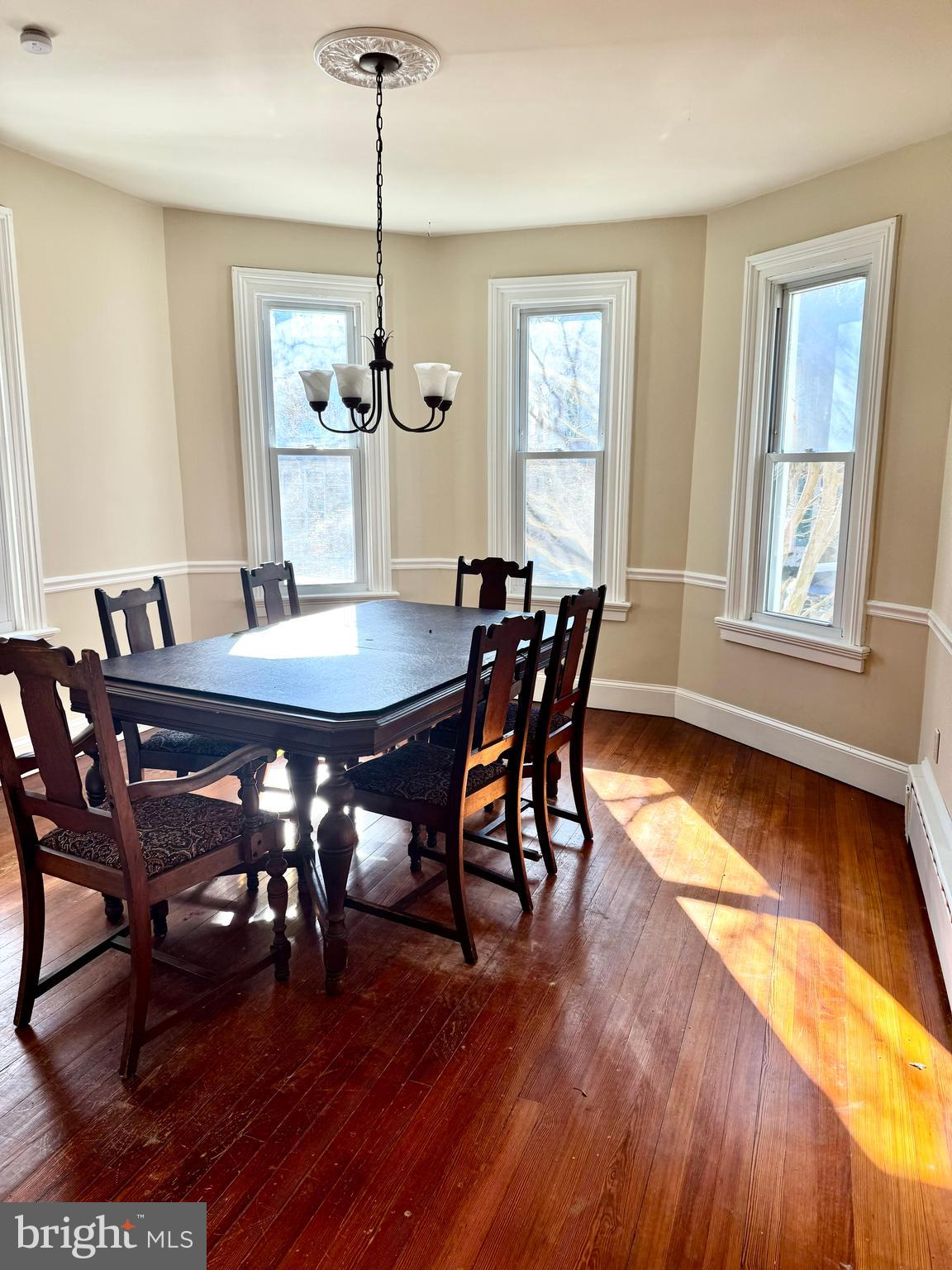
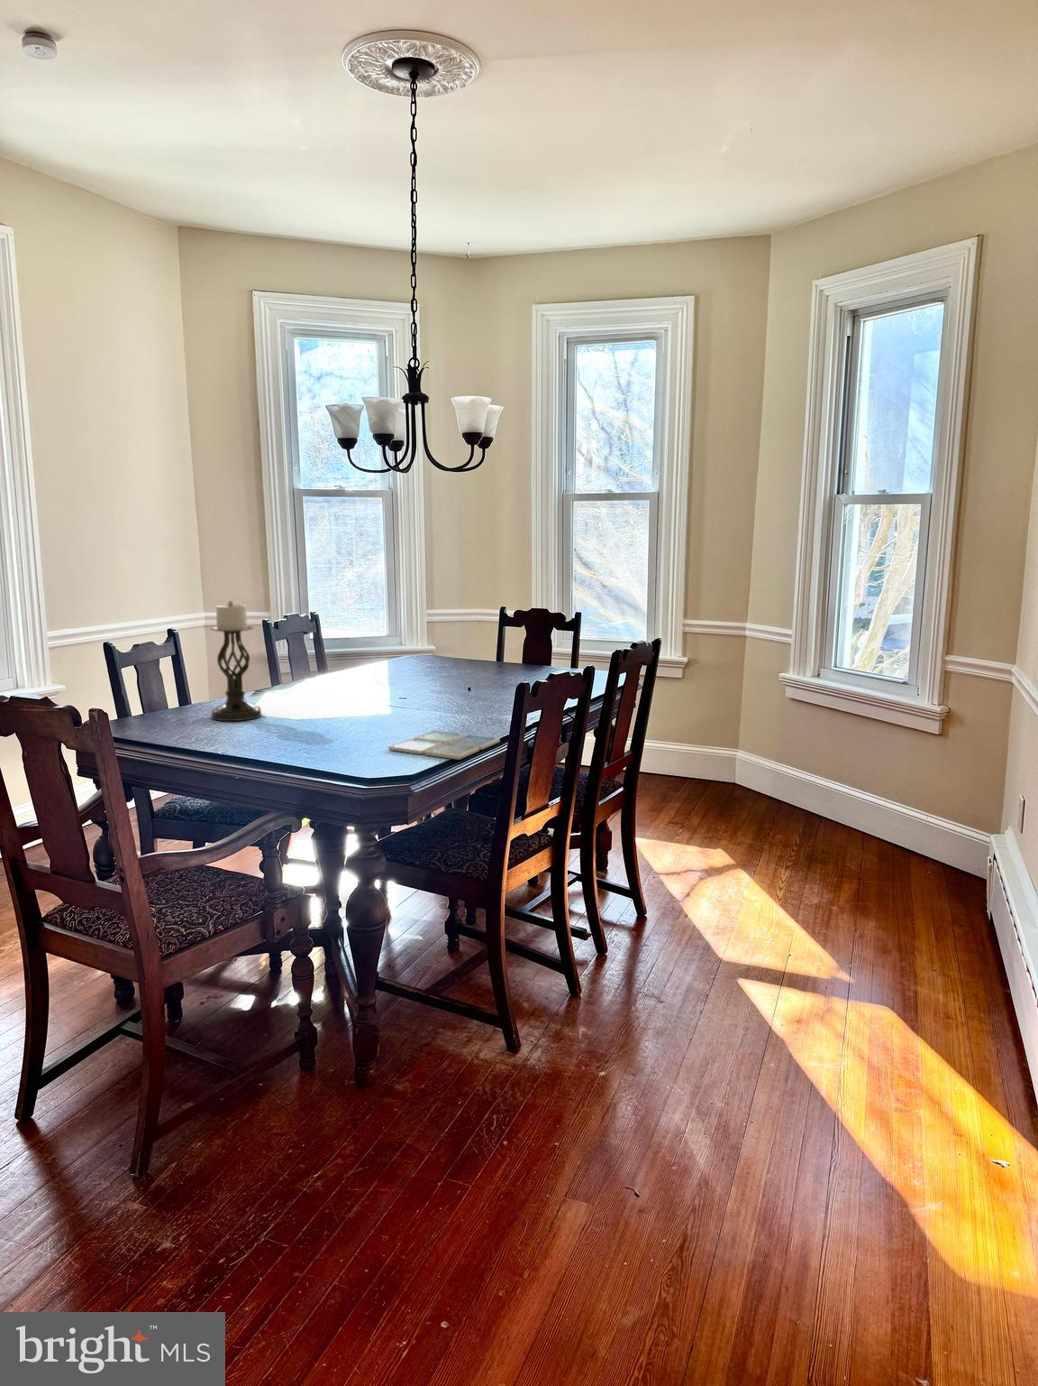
+ drink coaster (445, 743)
+ candle holder (234, 659)
